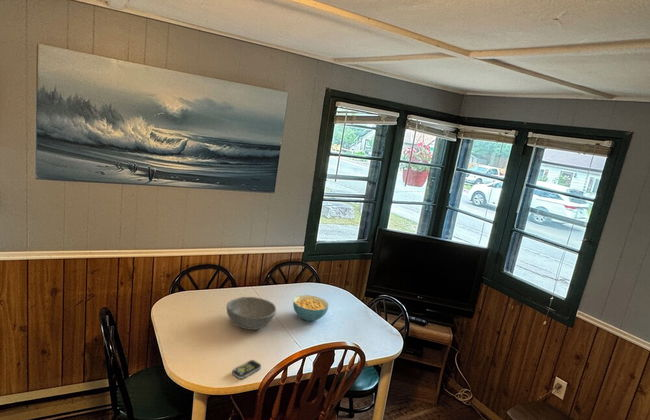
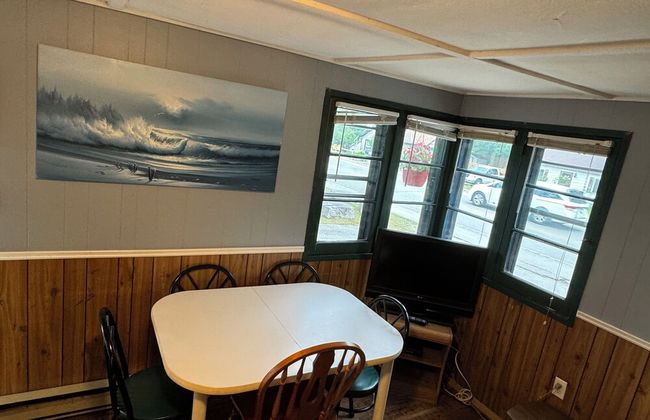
- cereal bowl (309, 310)
- remote control (246, 368)
- bowl (250, 316)
